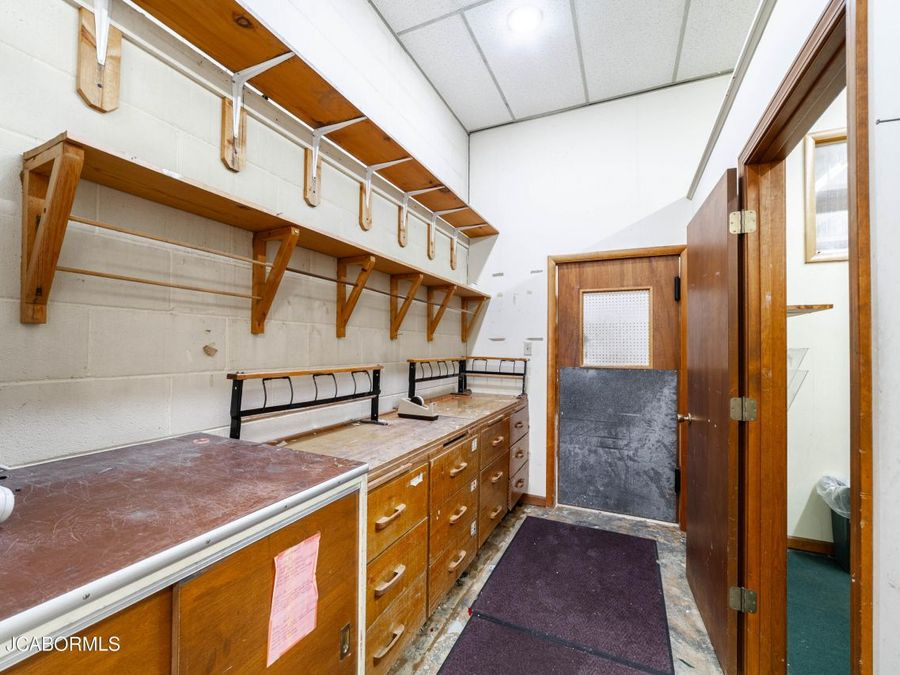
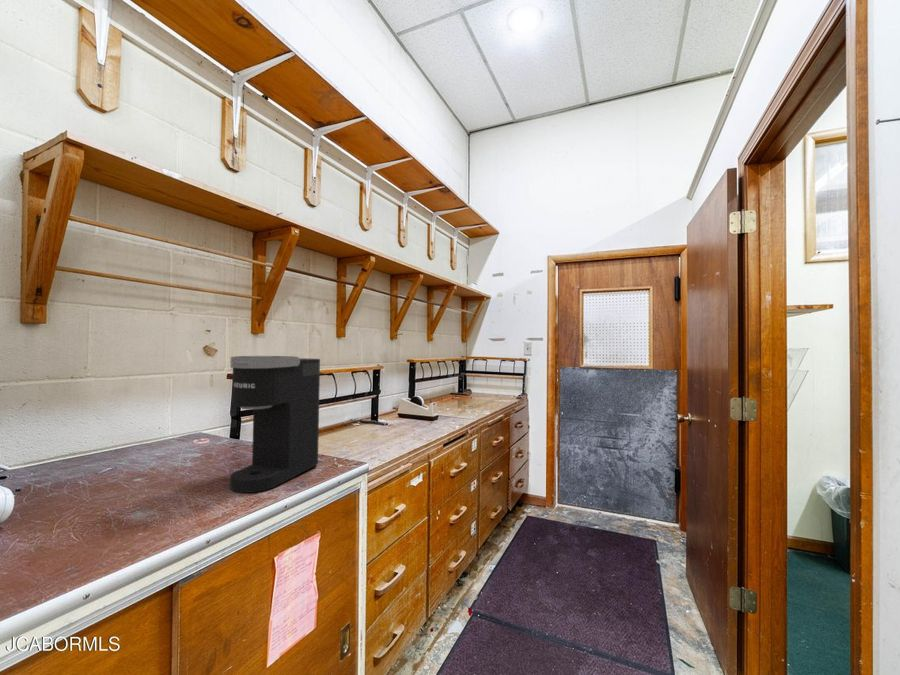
+ coffee maker (278, 414)
